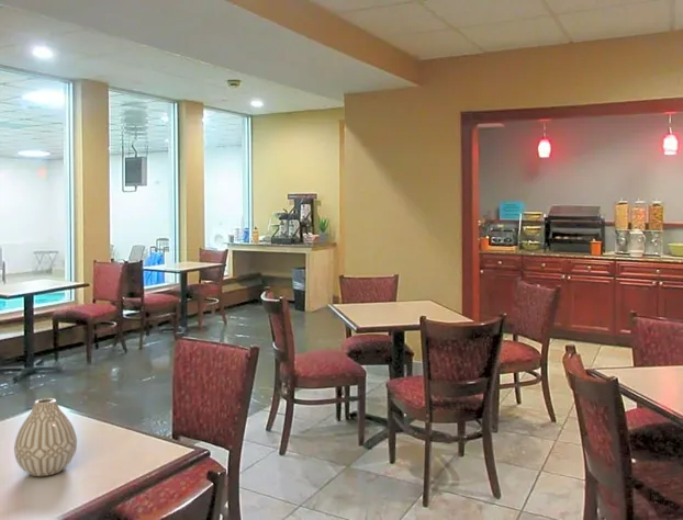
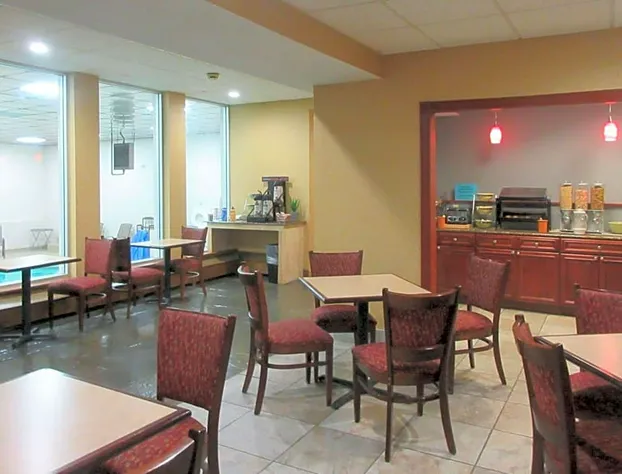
- vase (45, 436)
